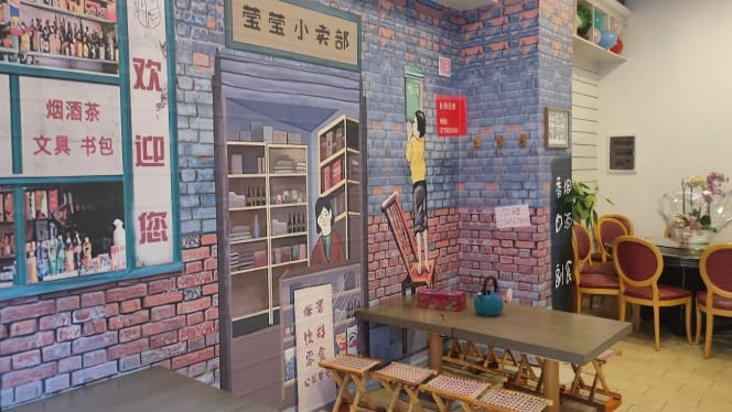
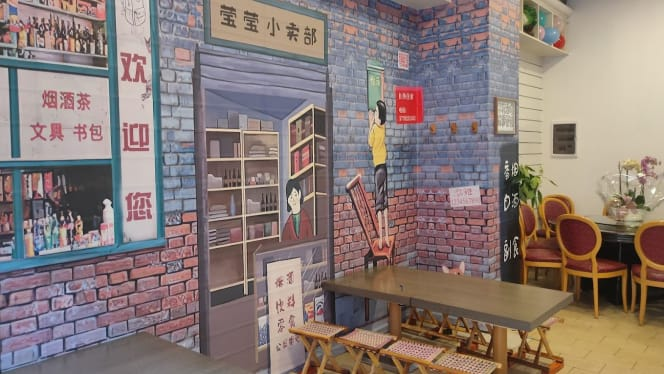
- kettle (487, 295)
- tissue box (441, 299)
